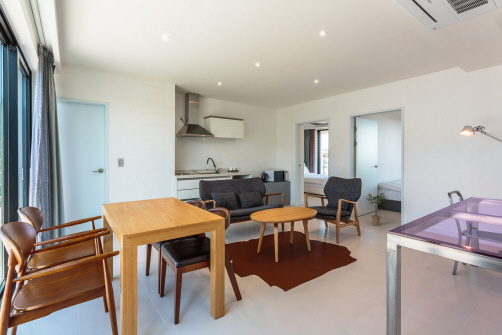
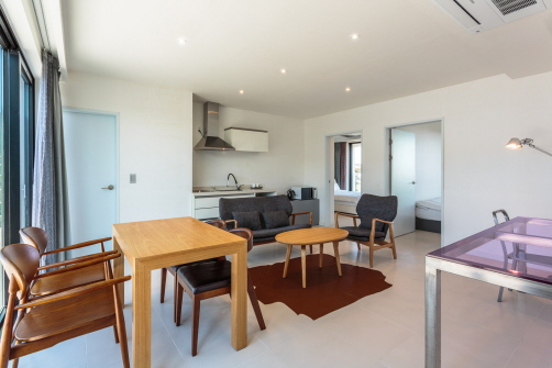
- potted plant (376, 208)
